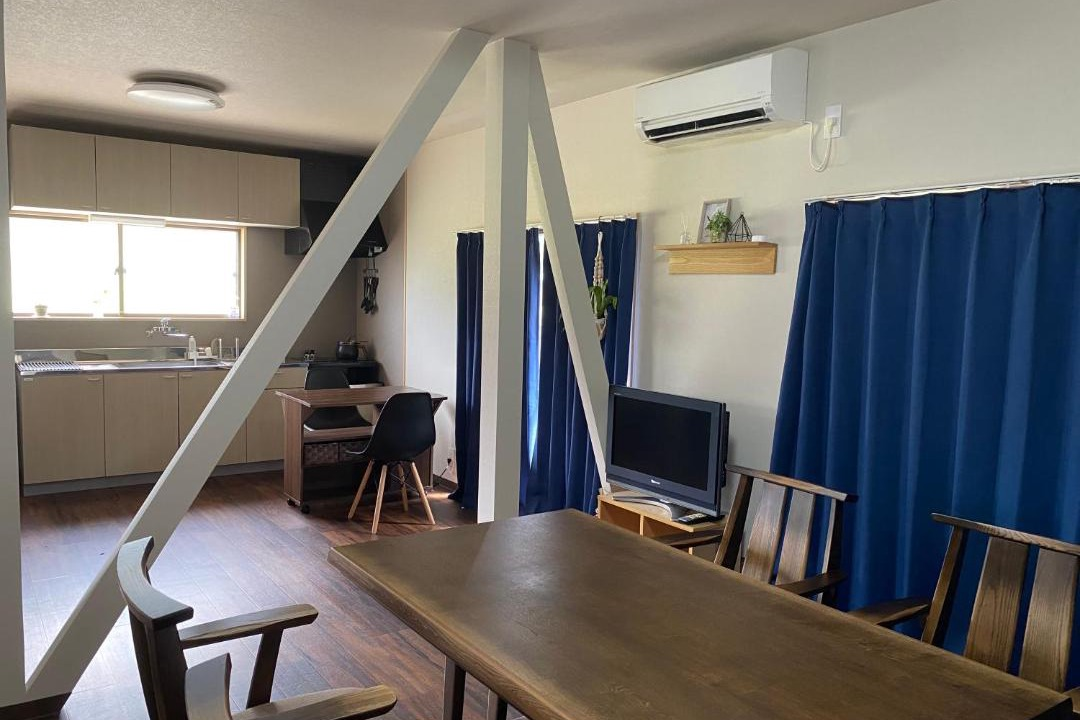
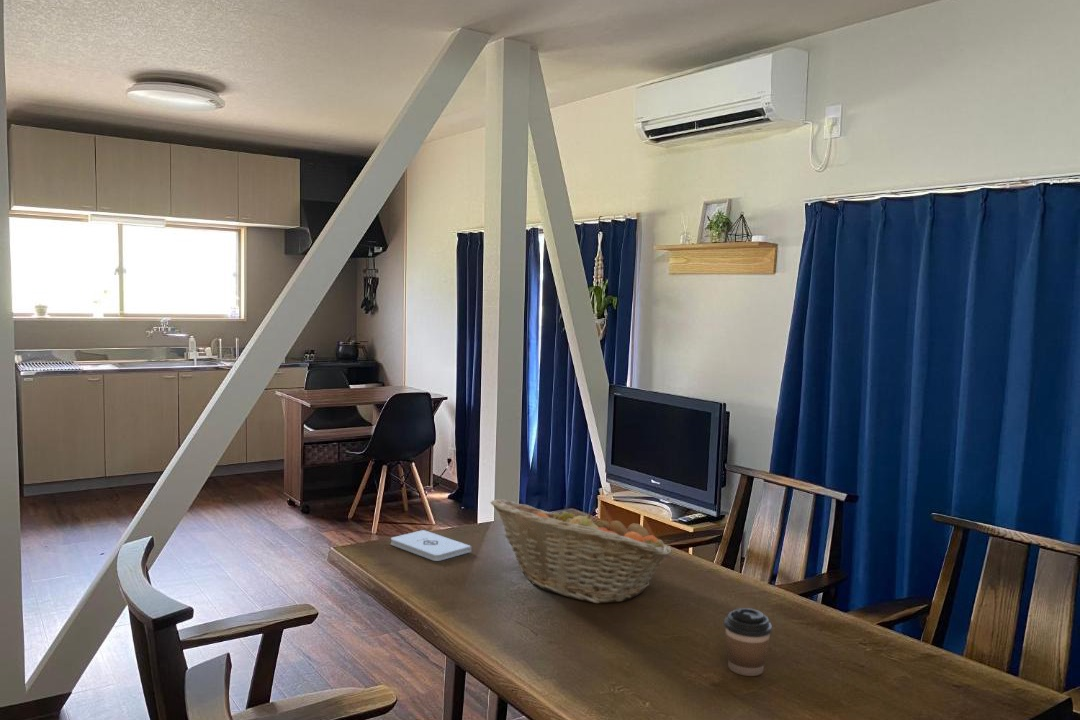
+ coffee cup (747, 638)
+ notepad (429, 544)
+ fruit basket (578, 541)
